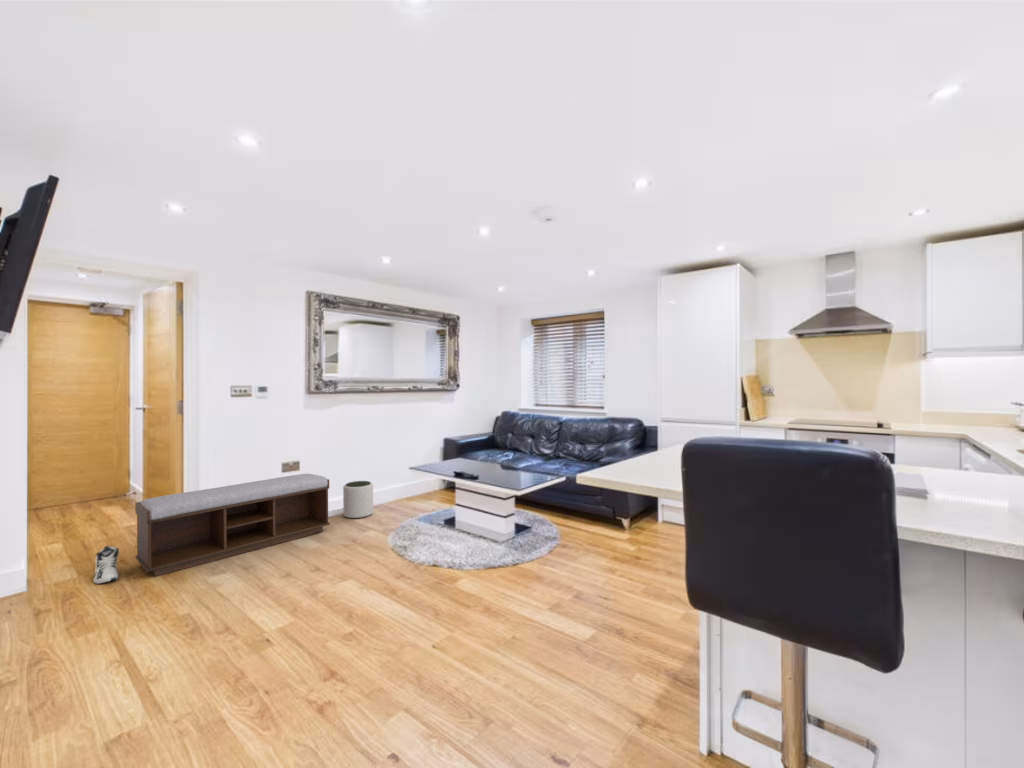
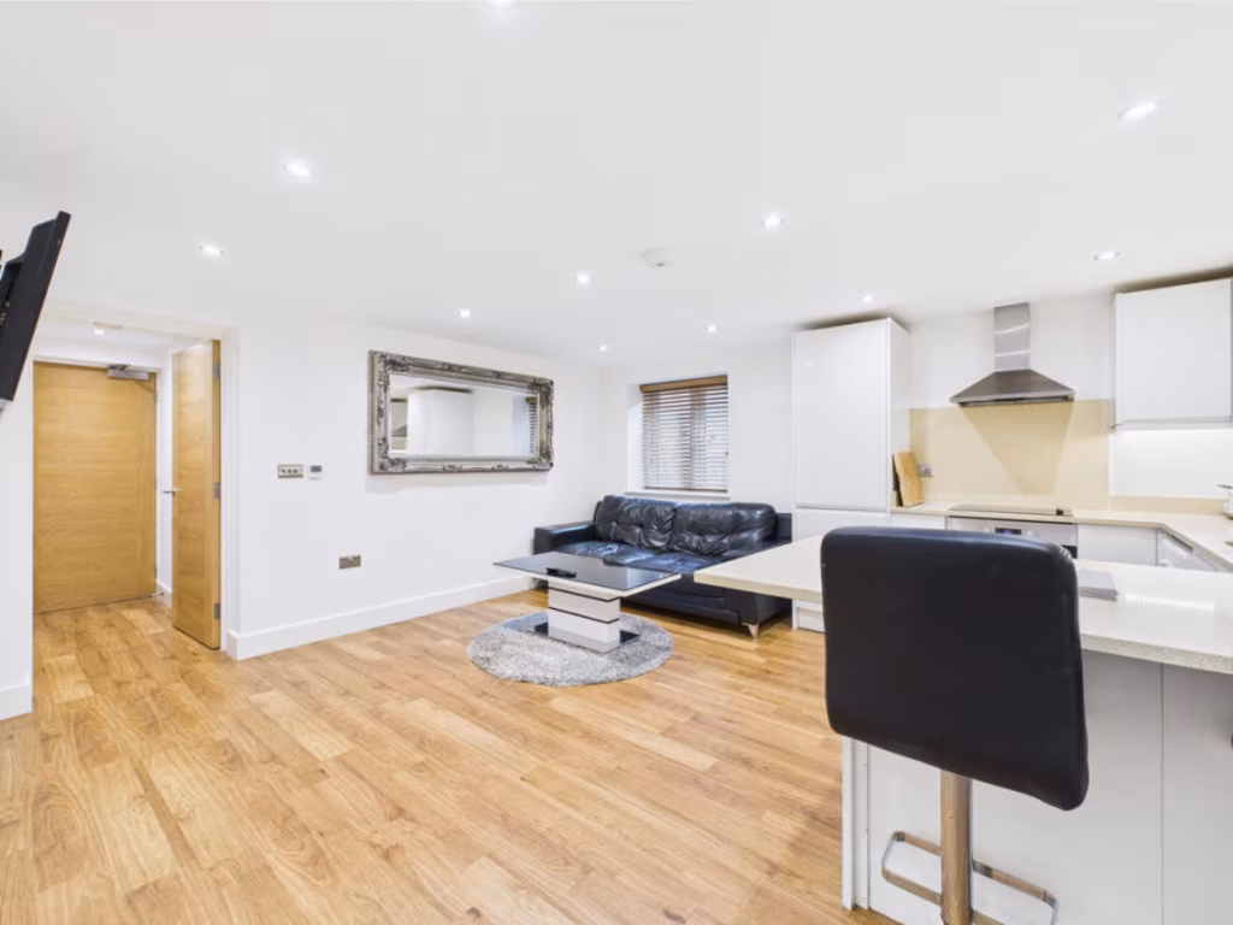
- bench (242, 516)
- sneaker (106, 562)
- plant pot (358, 499)
